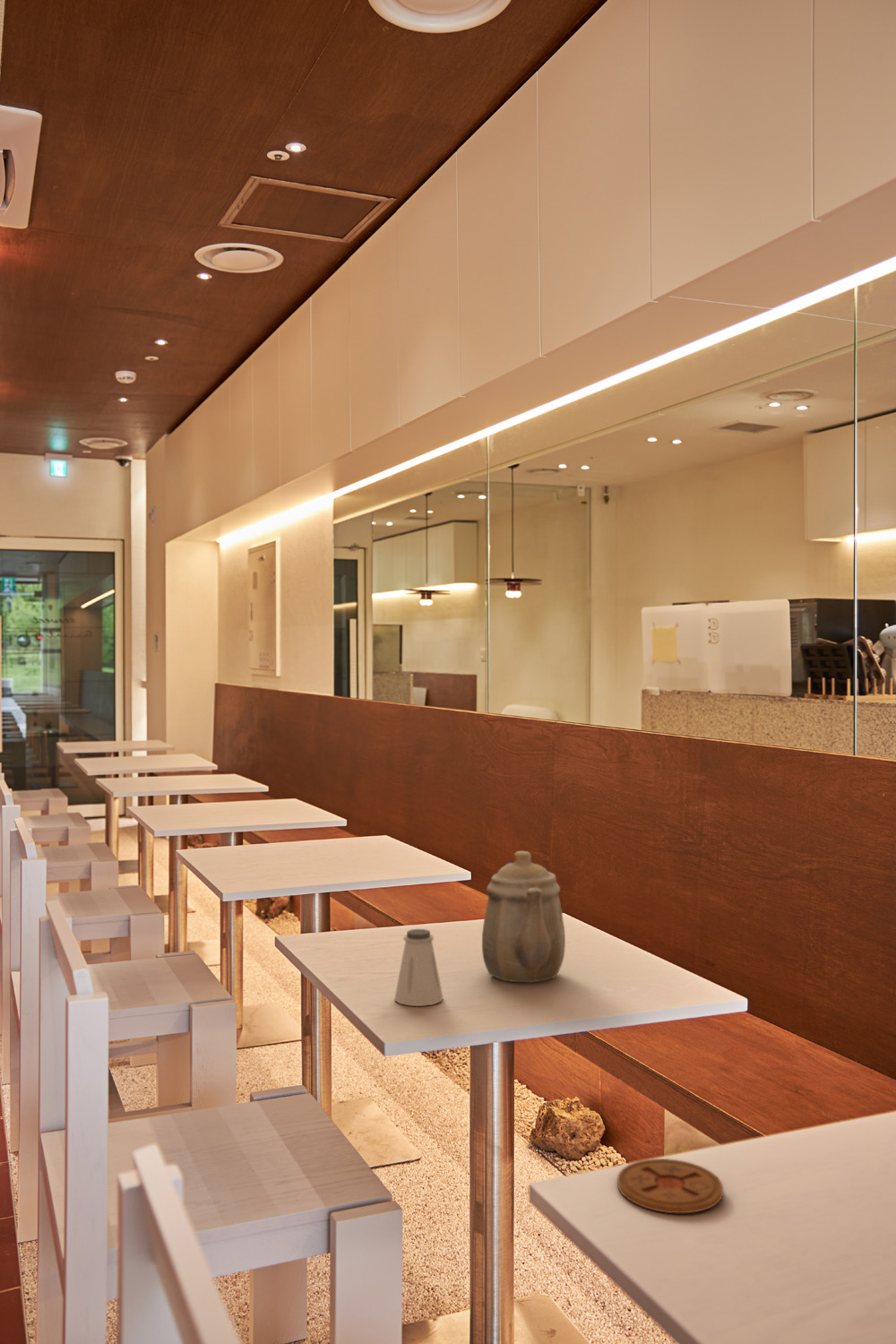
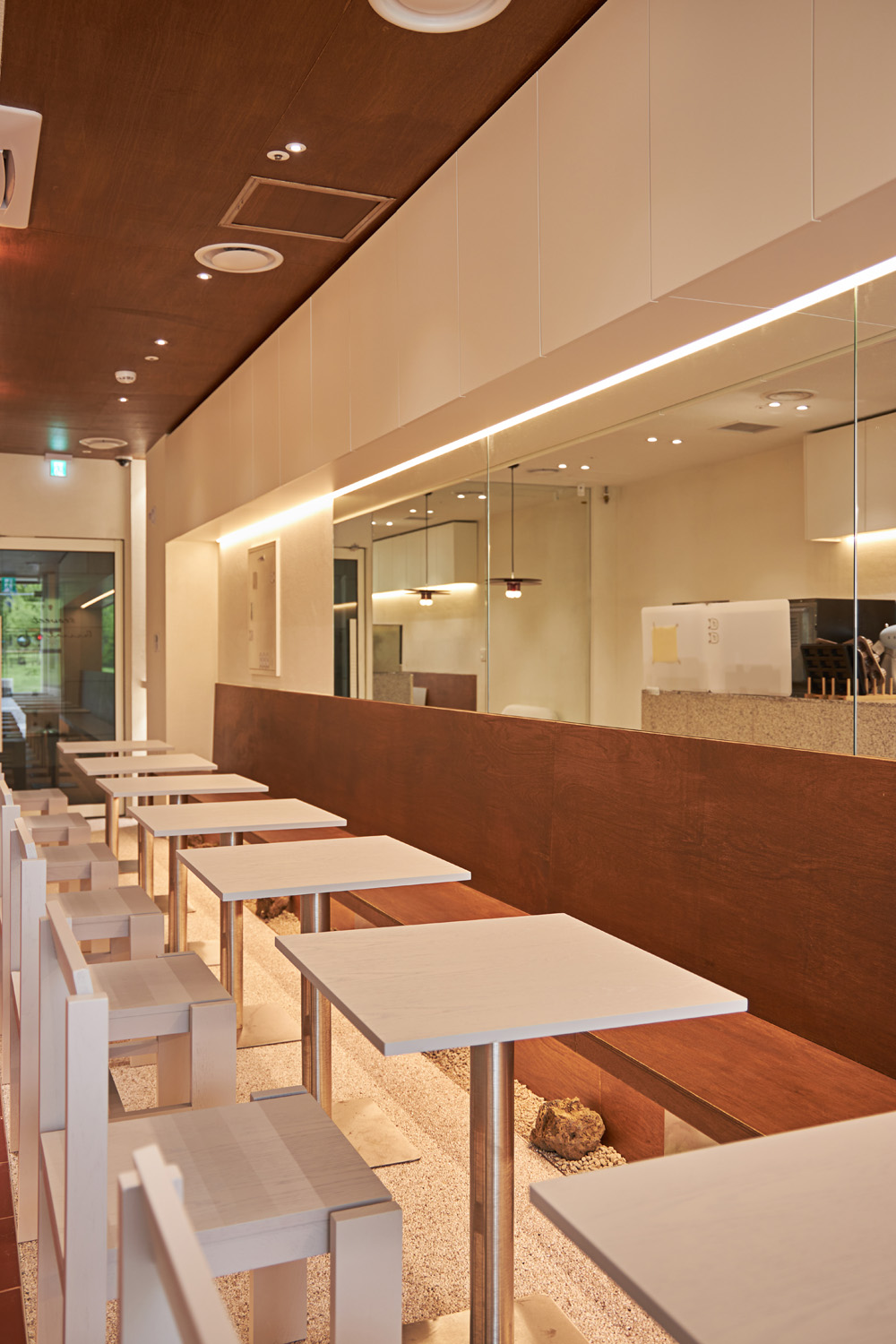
- saltshaker (418, 965)
- coaster (669, 1185)
- teapot (523, 912)
